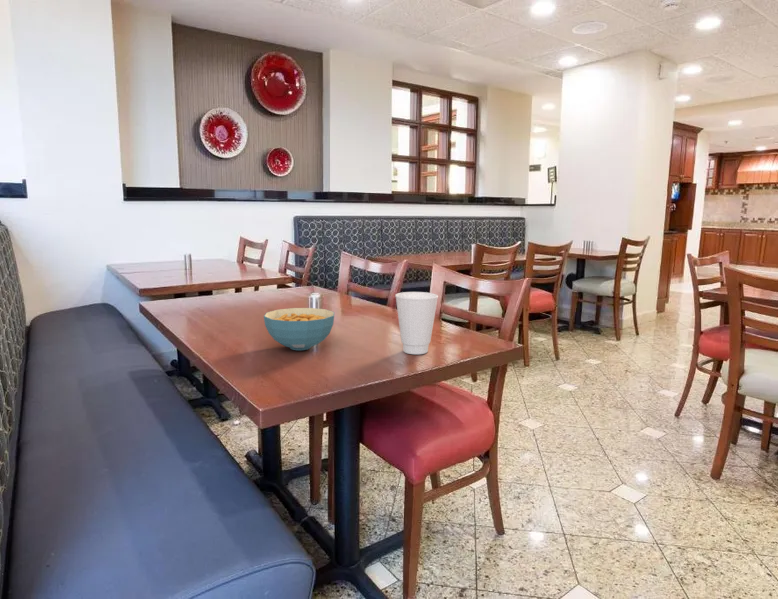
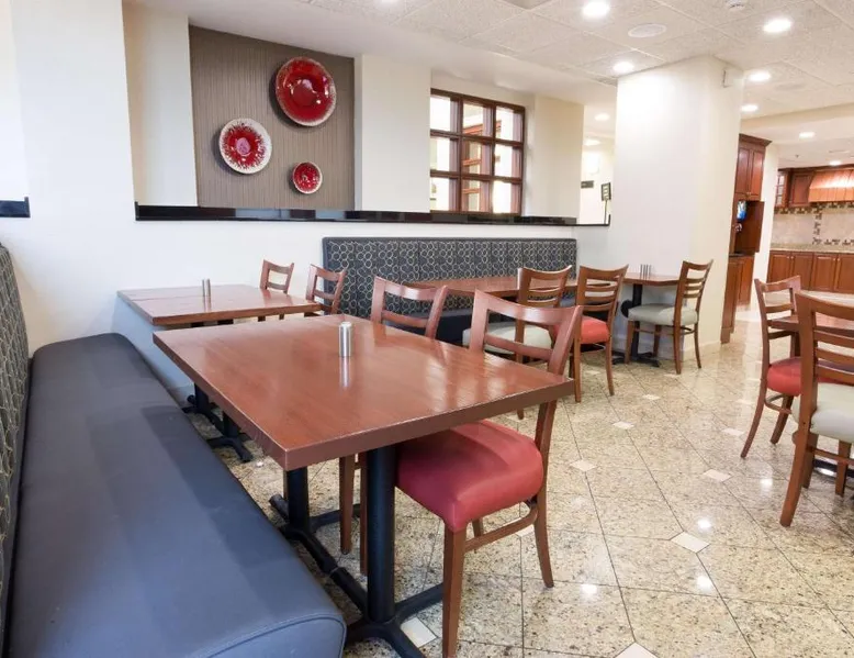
- cereal bowl (300, 330)
- cup (416, 323)
